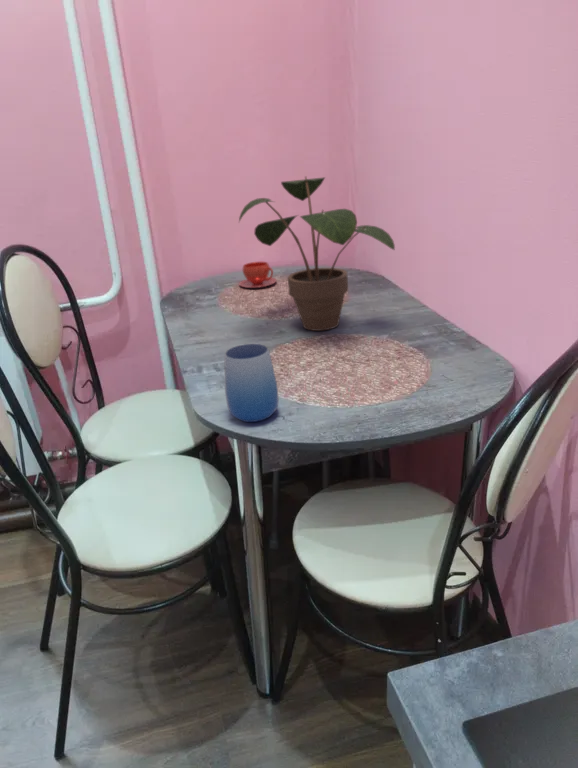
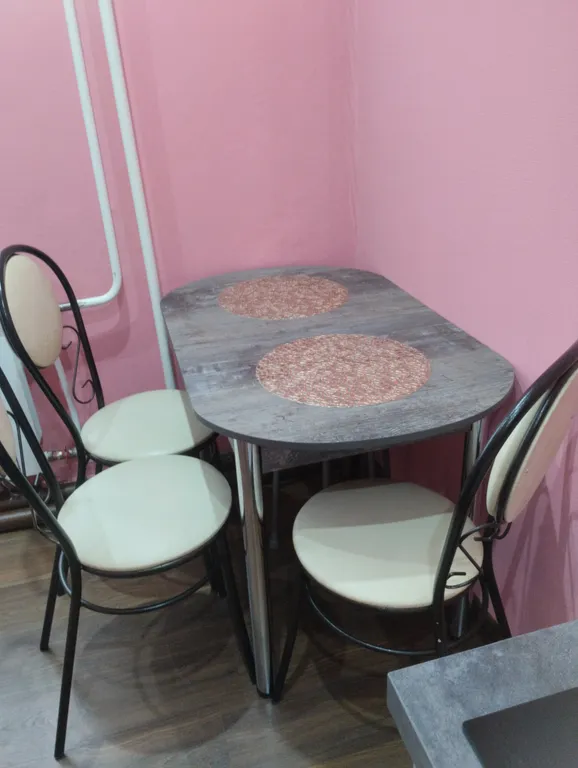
- cup (250, 383)
- potted plant (316, 255)
- teacup (257, 274)
